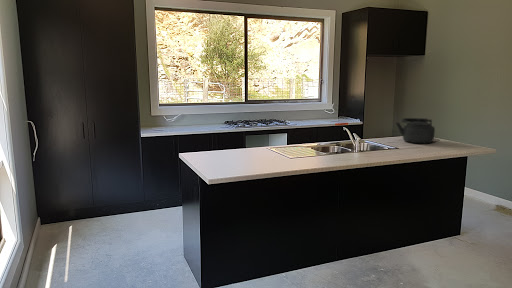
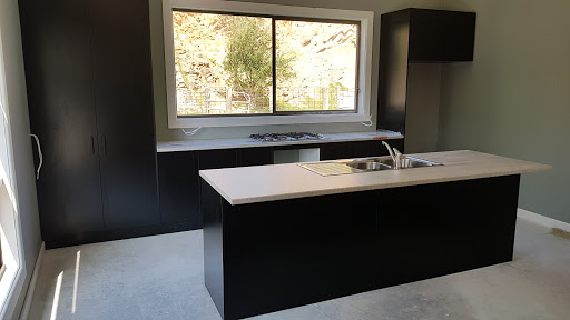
- kettle (417, 130)
